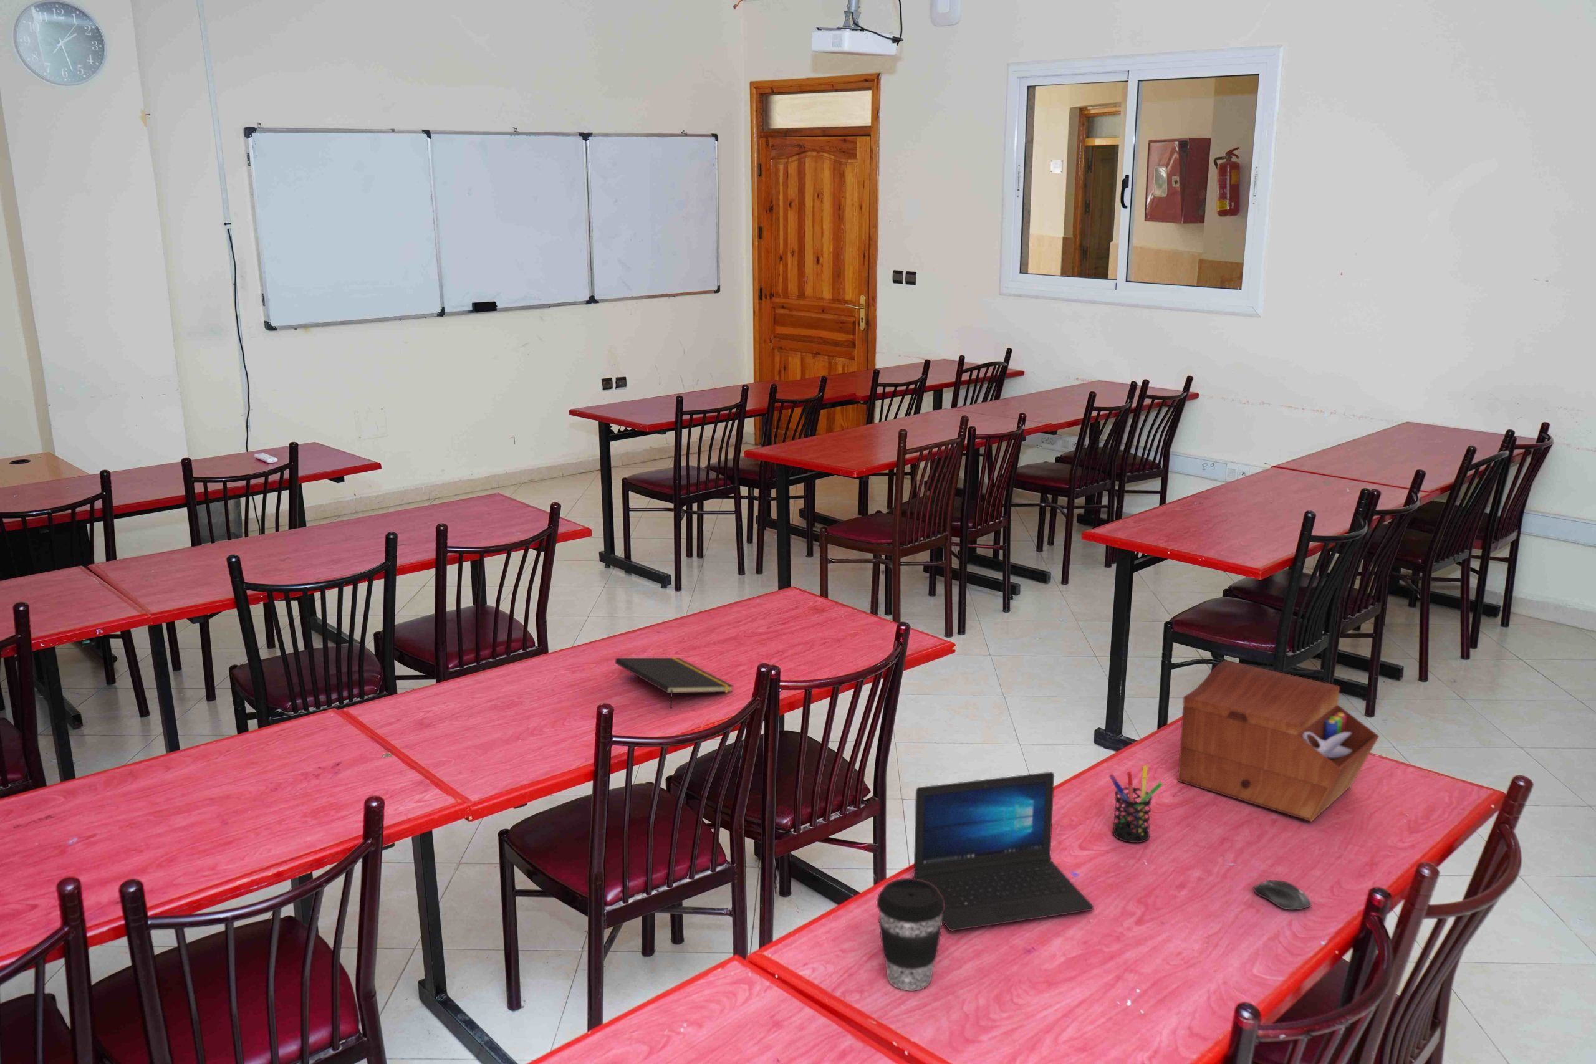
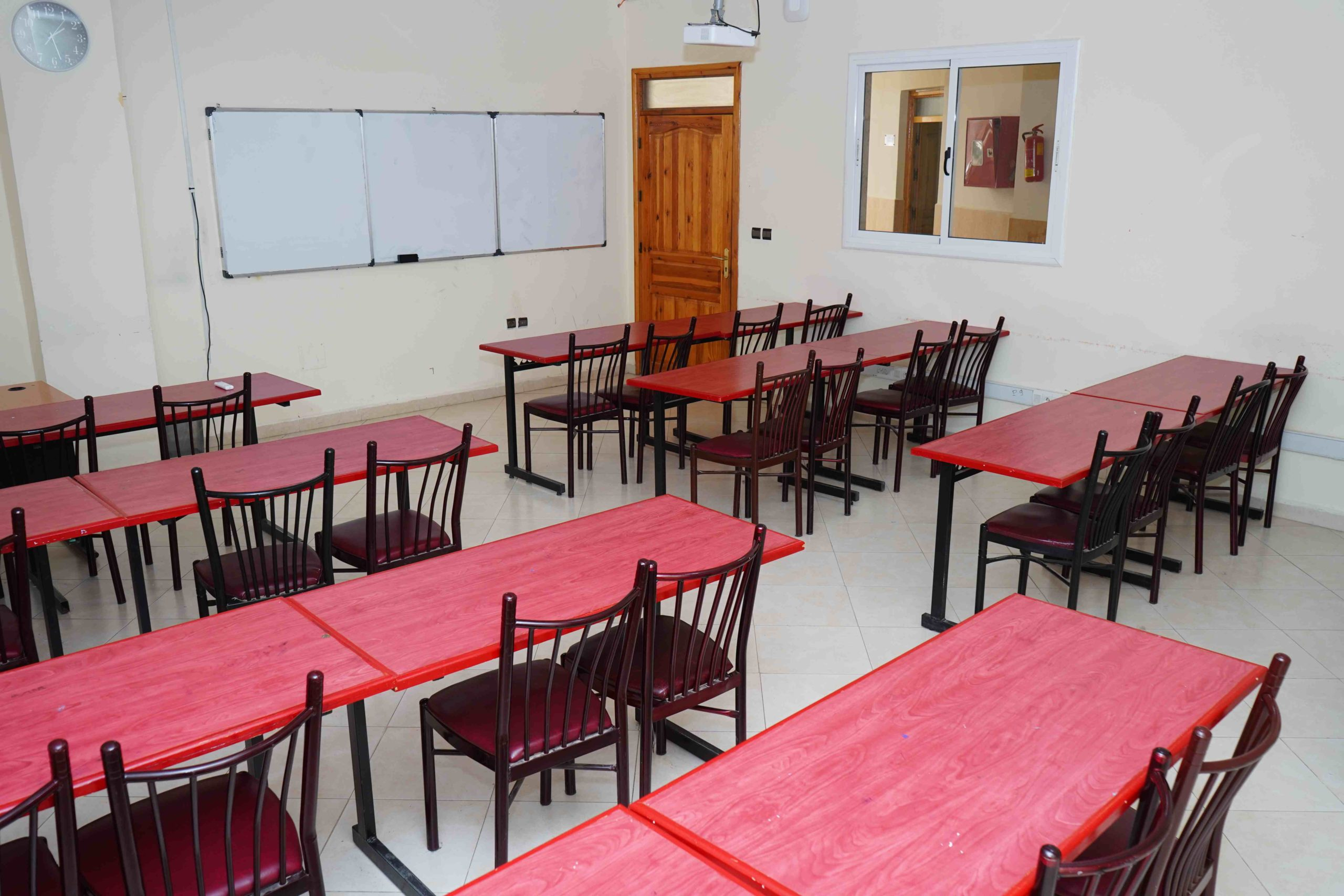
- computer mouse (1282, 892)
- coffee cup (910, 935)
- laptop (1002, 848)
- sewing box (1277, 737)
- notepad (673, 674)
- pen holder (1136, 802)
